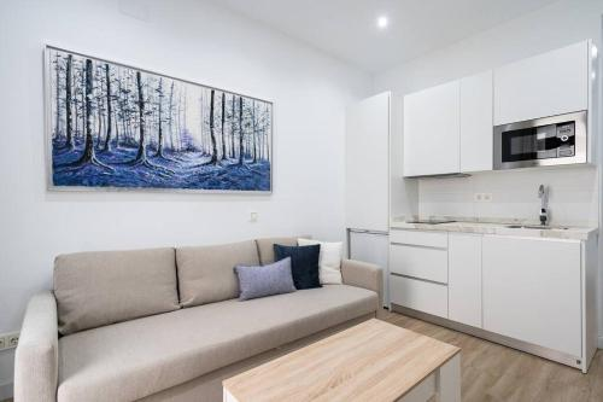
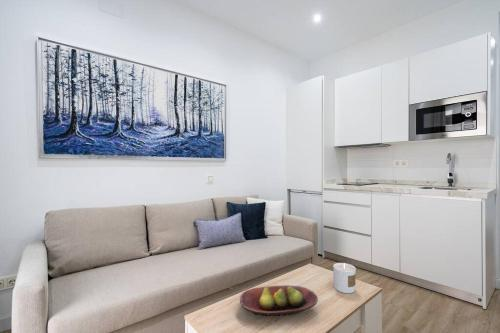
+ fruit bowl (278, 298)
+ candle (344, 275)
